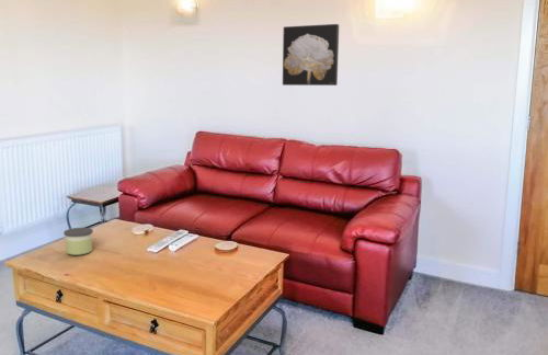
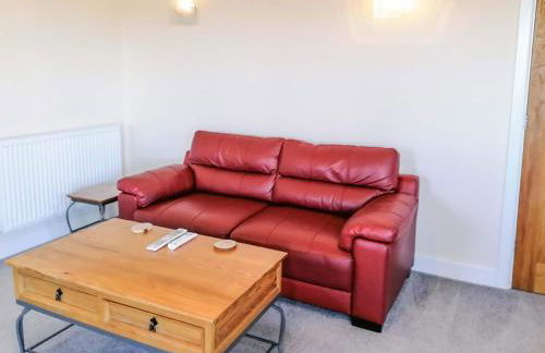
- candle (79, 241)
- wall art (309, 55)
